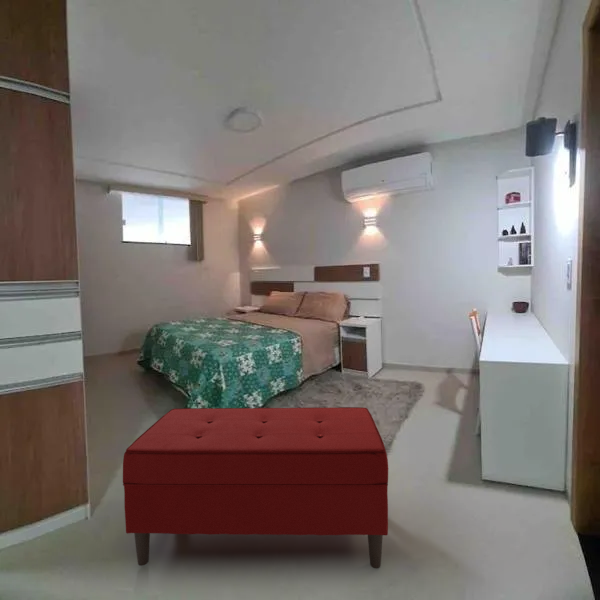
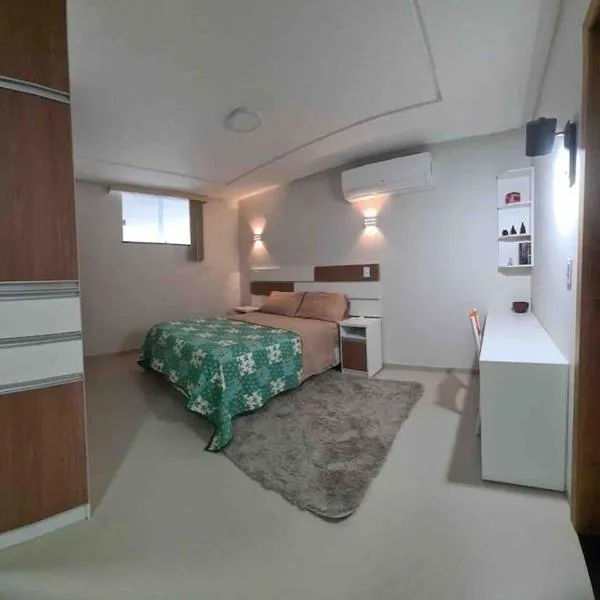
- bench (263, 478)
